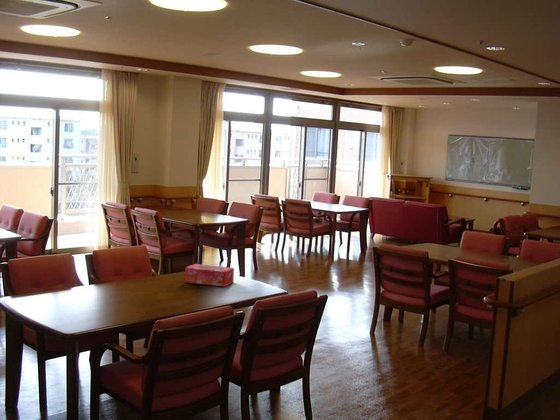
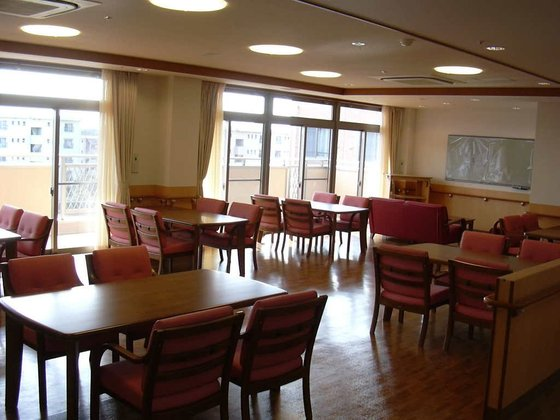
- tissue box (209, 274)
